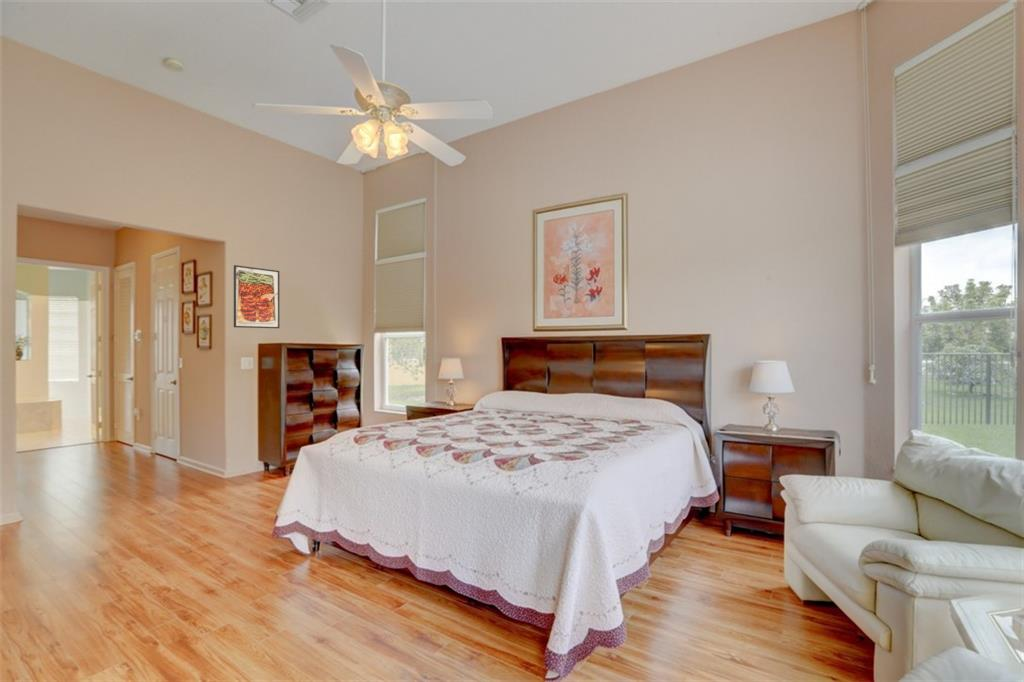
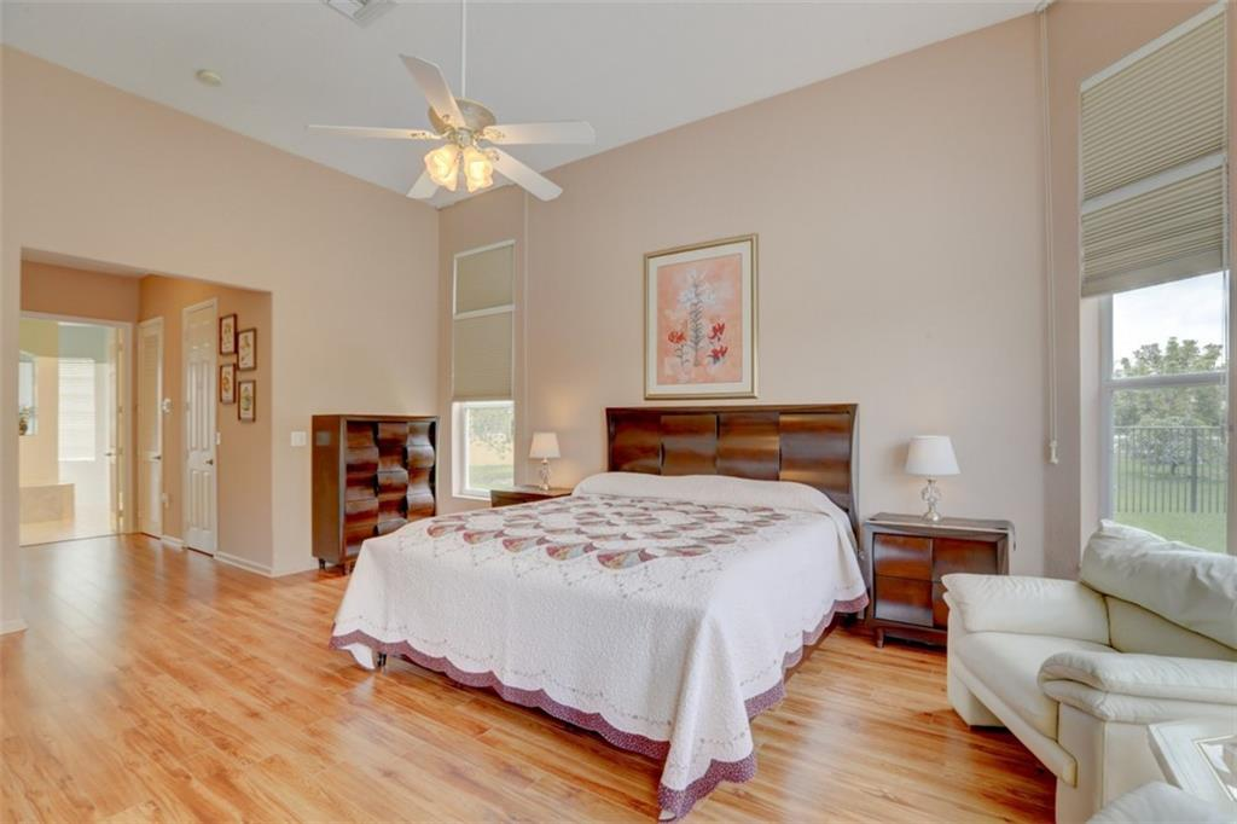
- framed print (257, 298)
